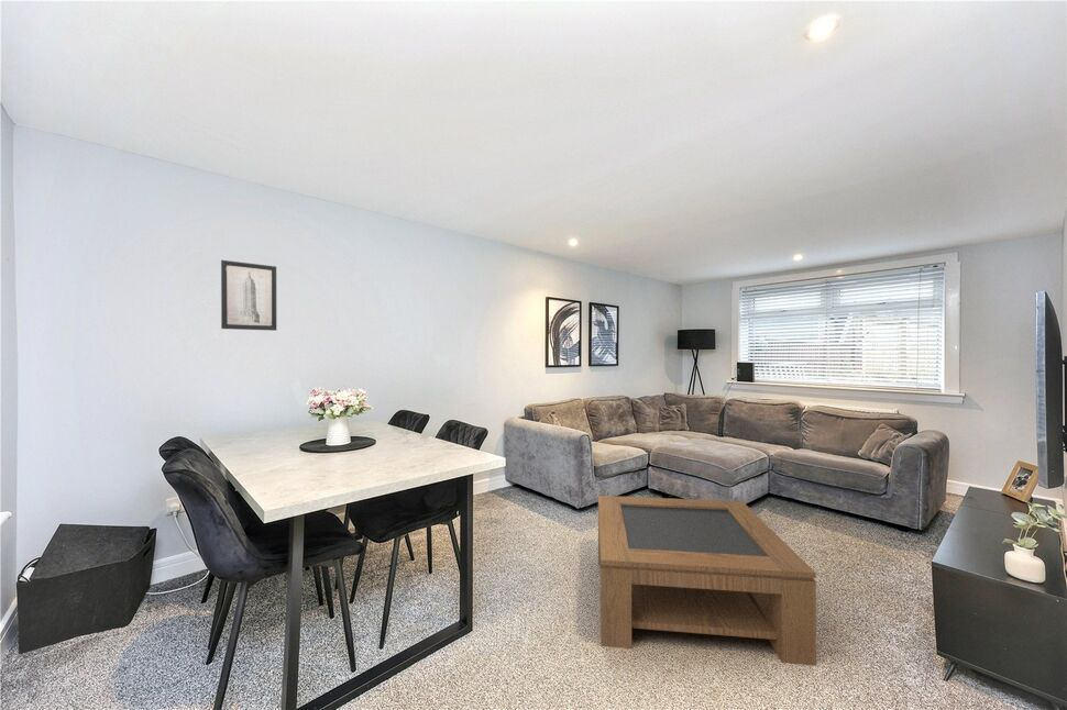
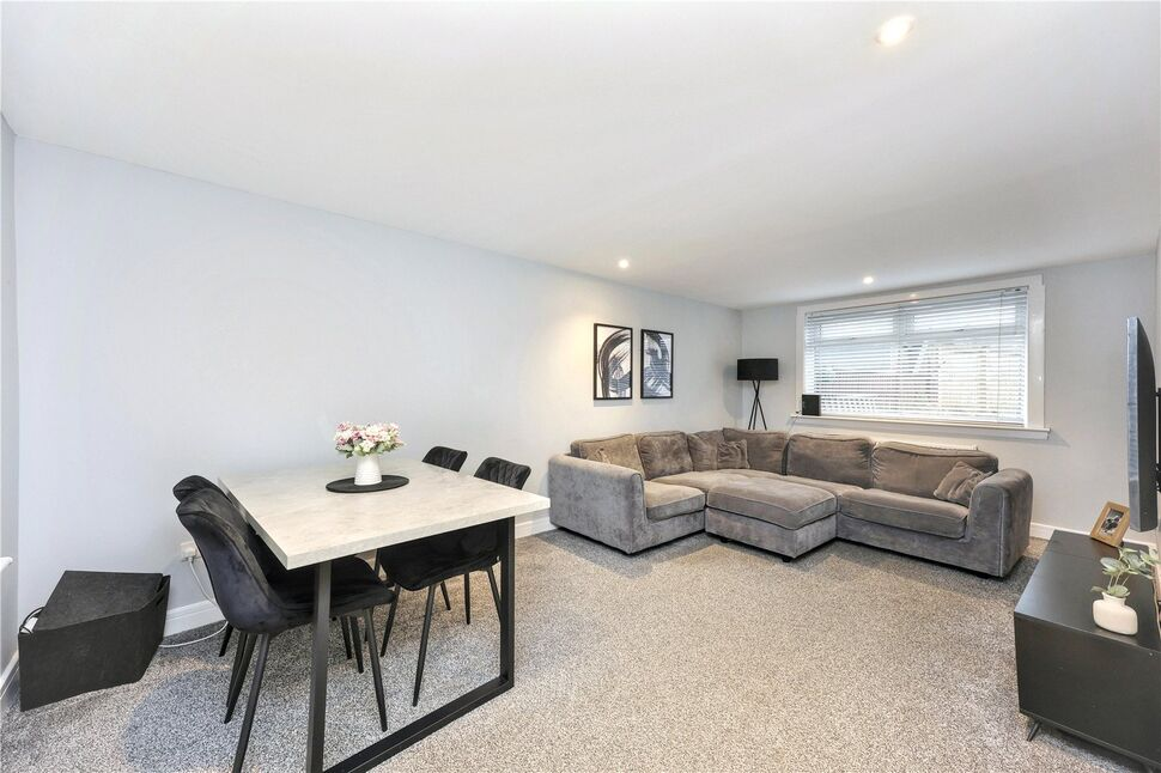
- coffee table (683, 562)
- wall art (250, 296)
